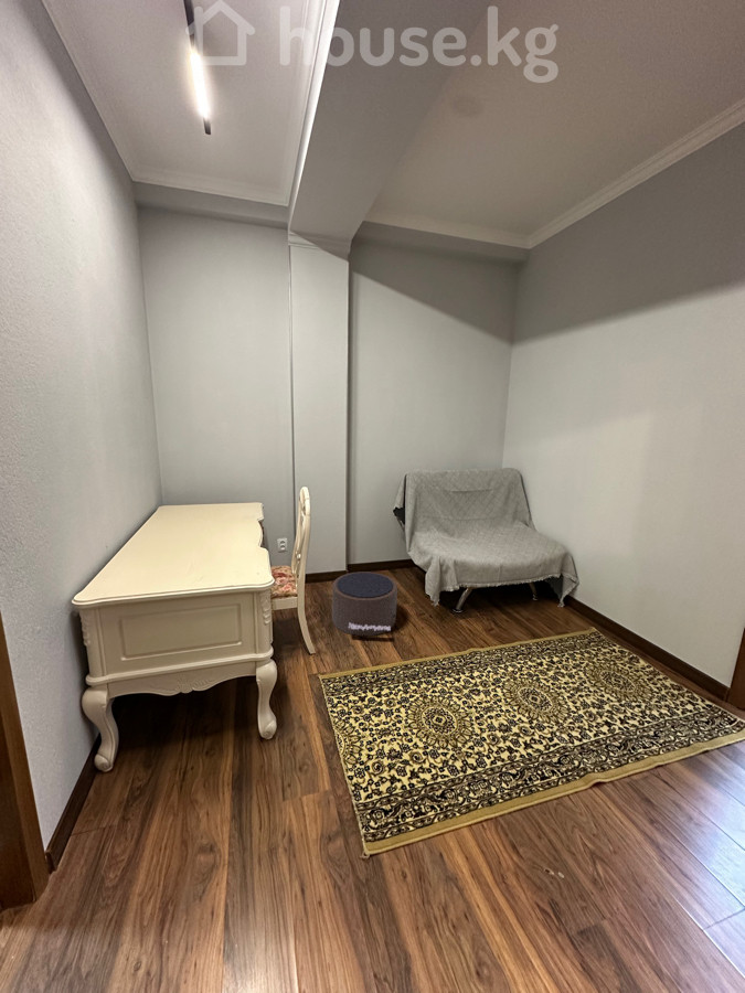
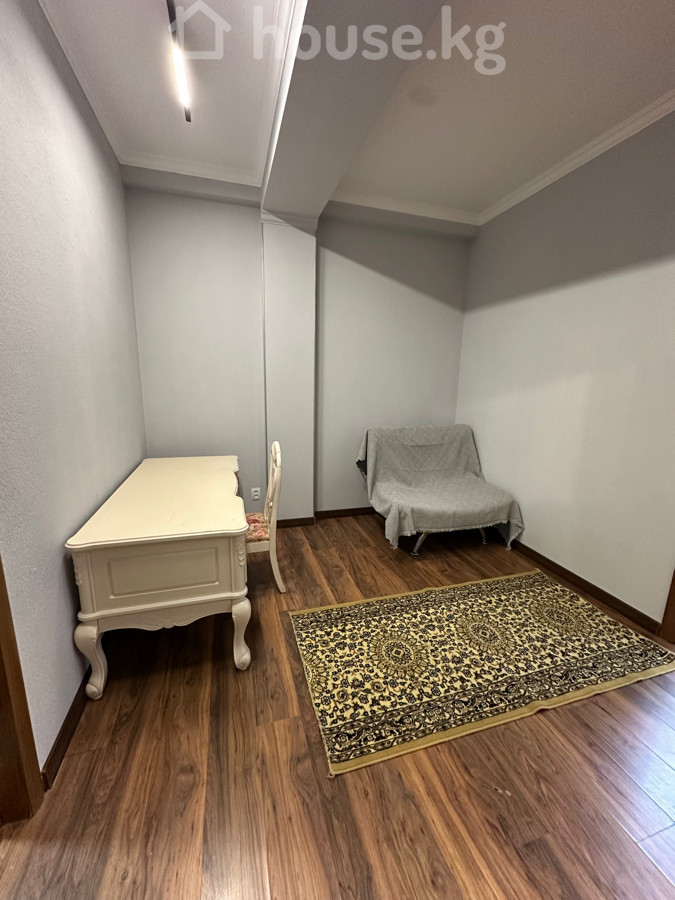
- pouf (369, 601)
